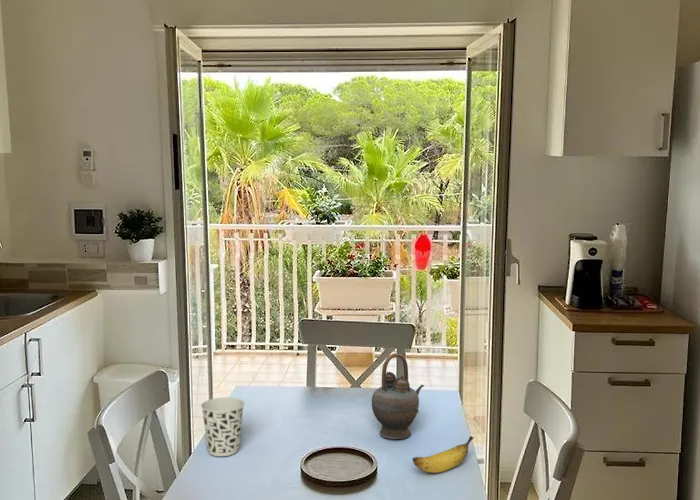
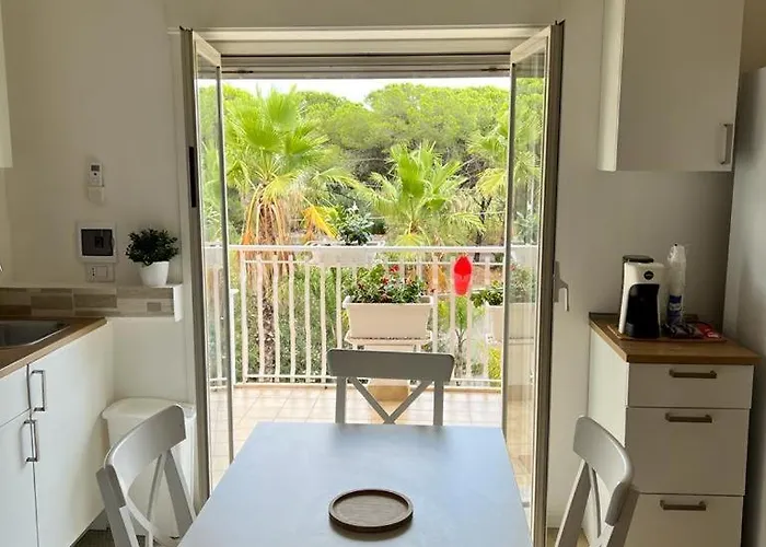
- teapot (400, 393)
- banana (443, 456)
- cup (223, 427)
